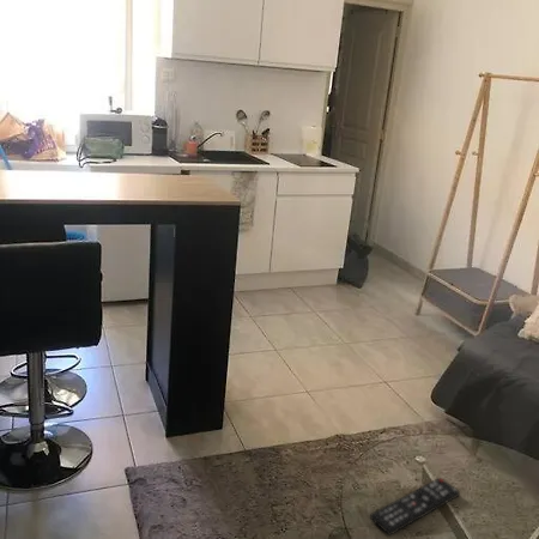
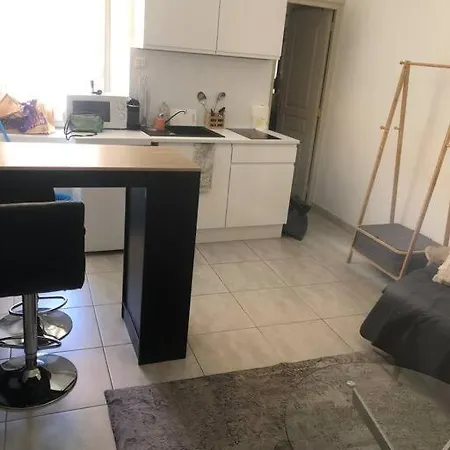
- remote control (417, 503)
